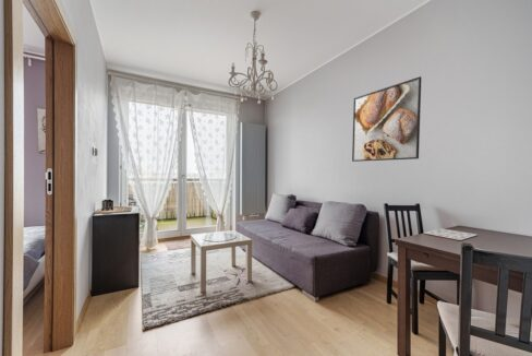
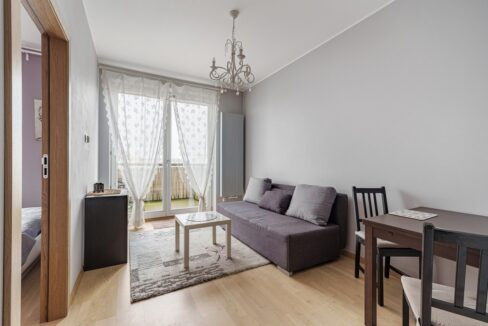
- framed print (382, 124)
